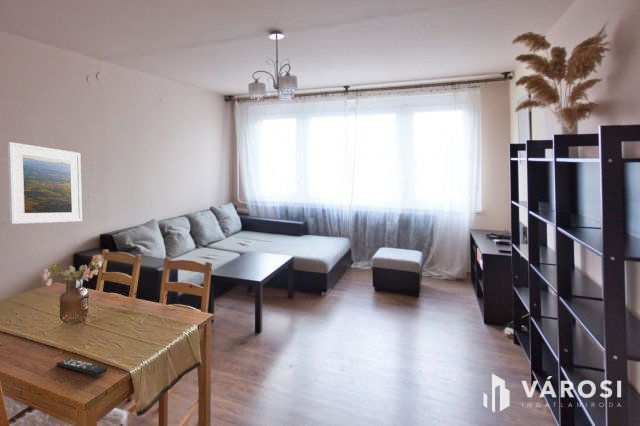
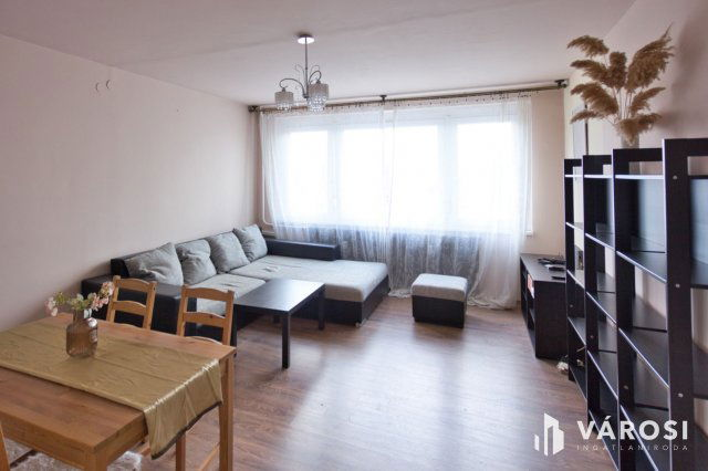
- remote control (81, 366)
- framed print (48, 185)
